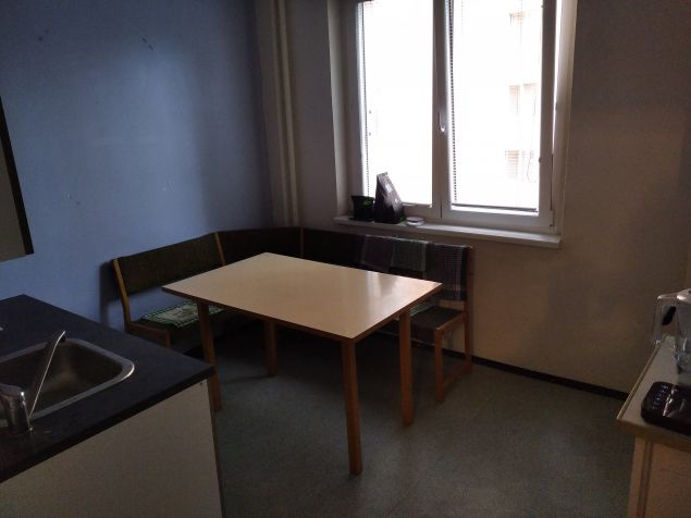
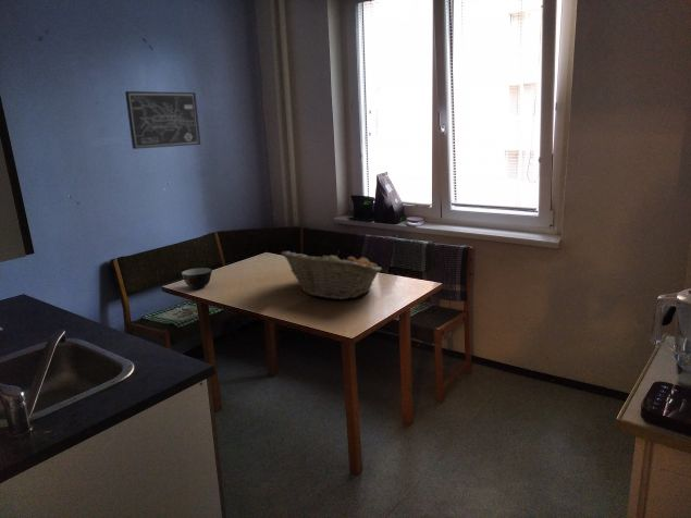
+ wall art (164, 119)
+ soup bowl (197, 279)
+ fruit basket (331, 269)
